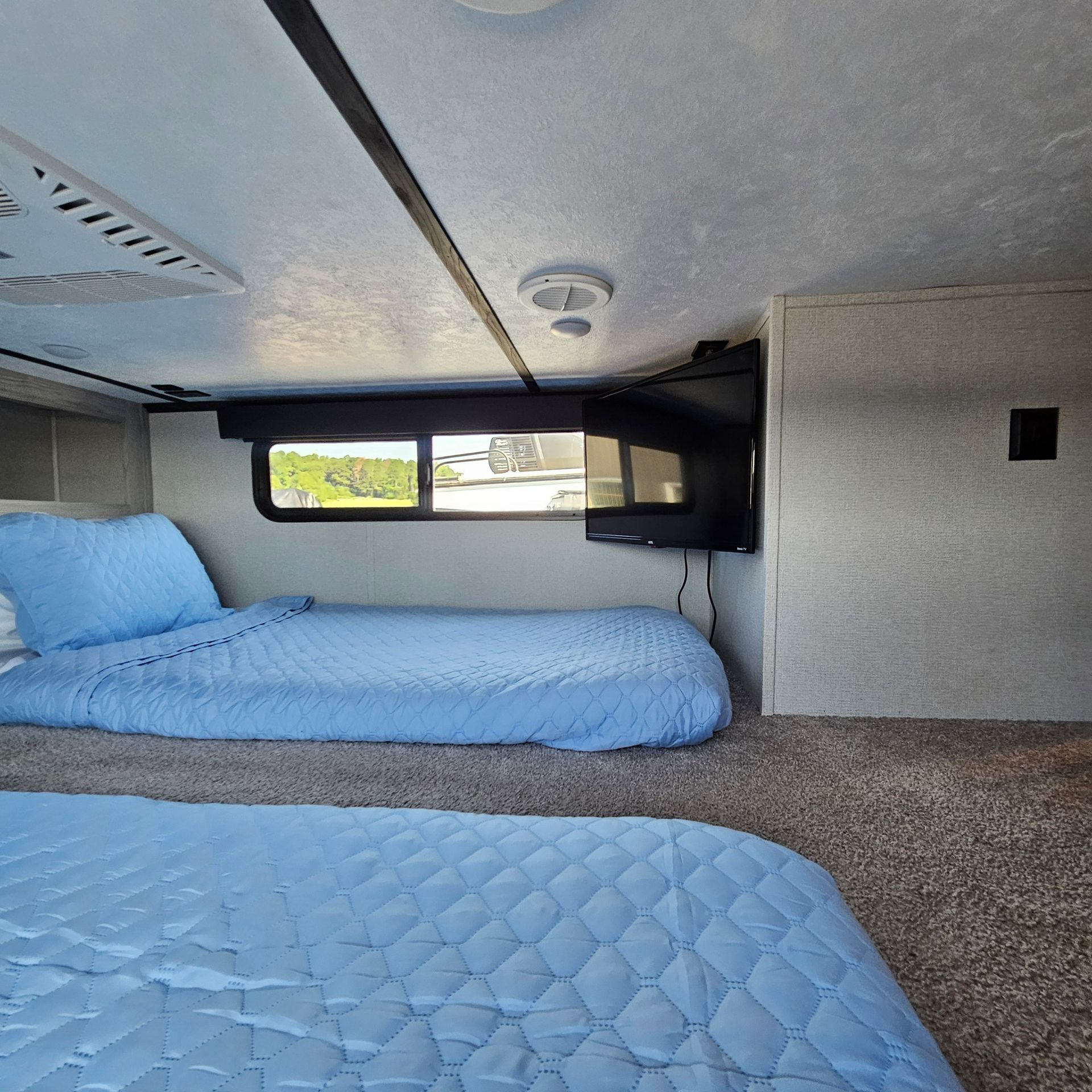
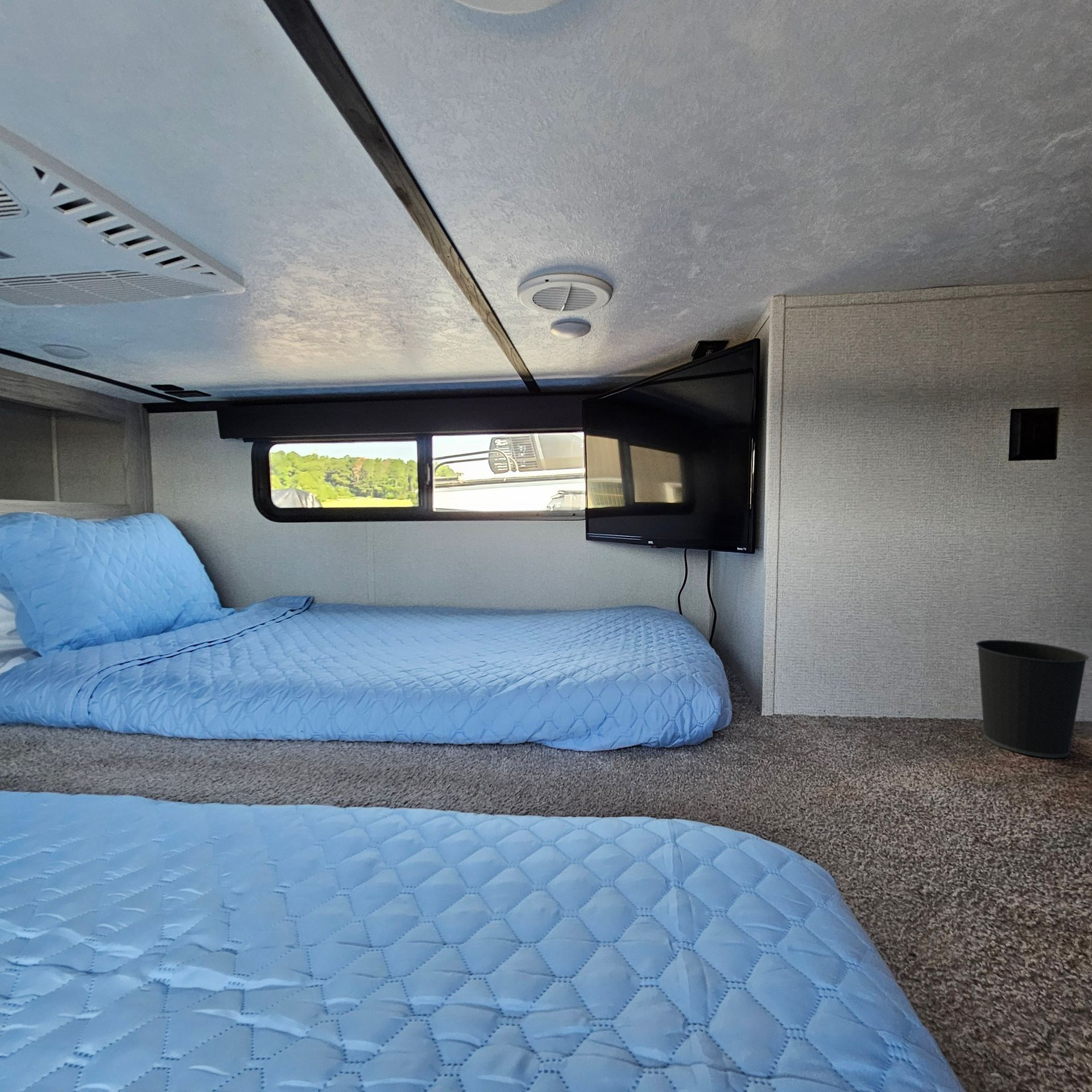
+ wastebasket (1027, 697)
